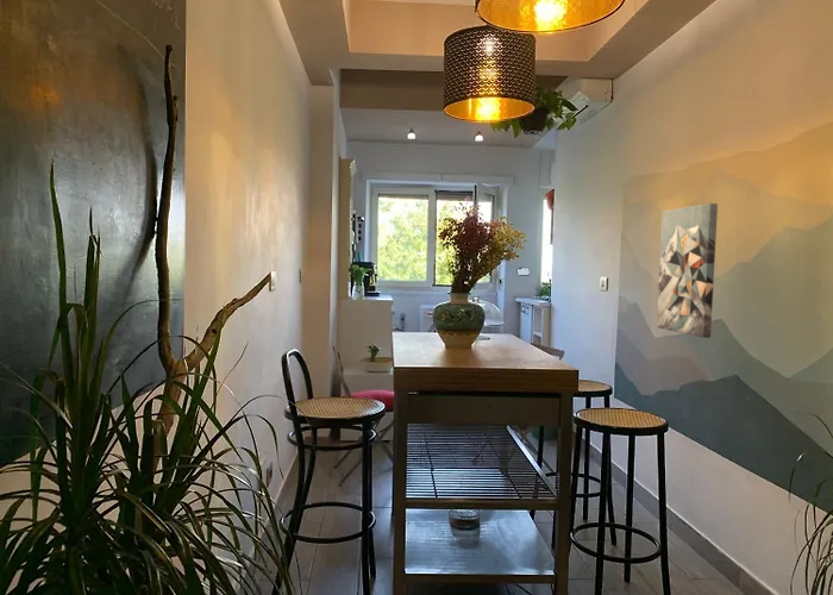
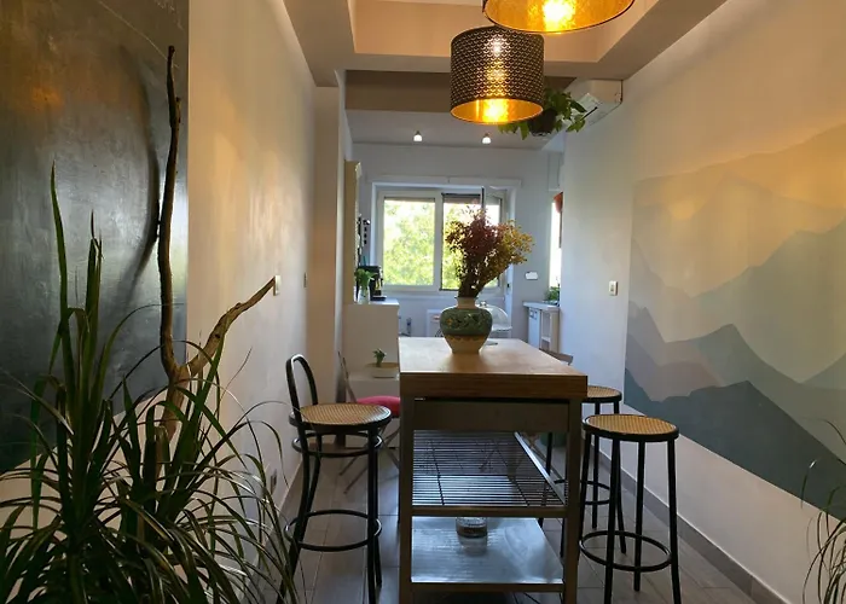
- wall art (684, 270)
